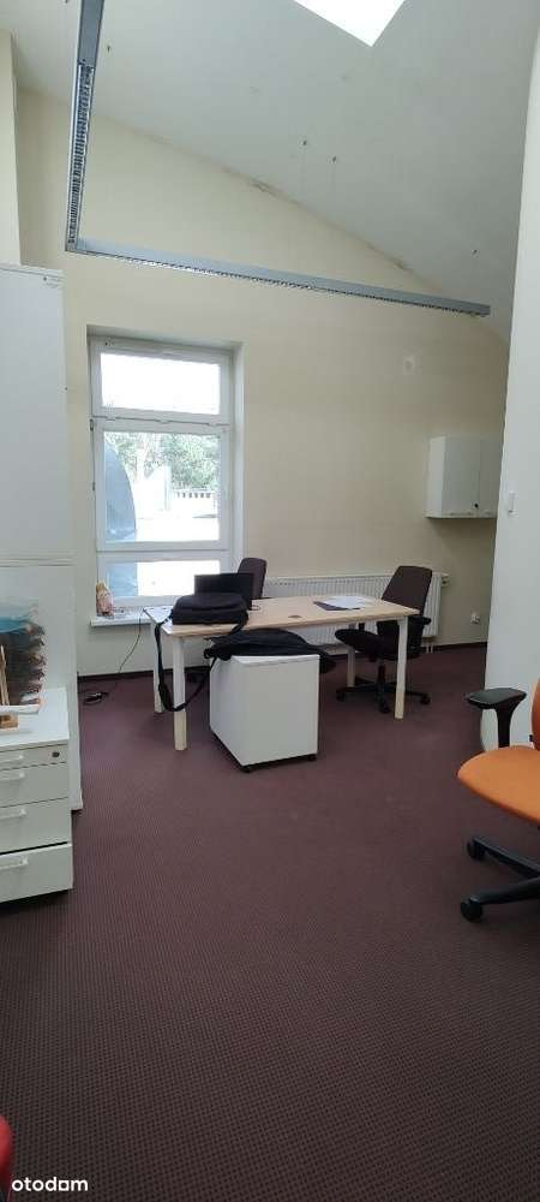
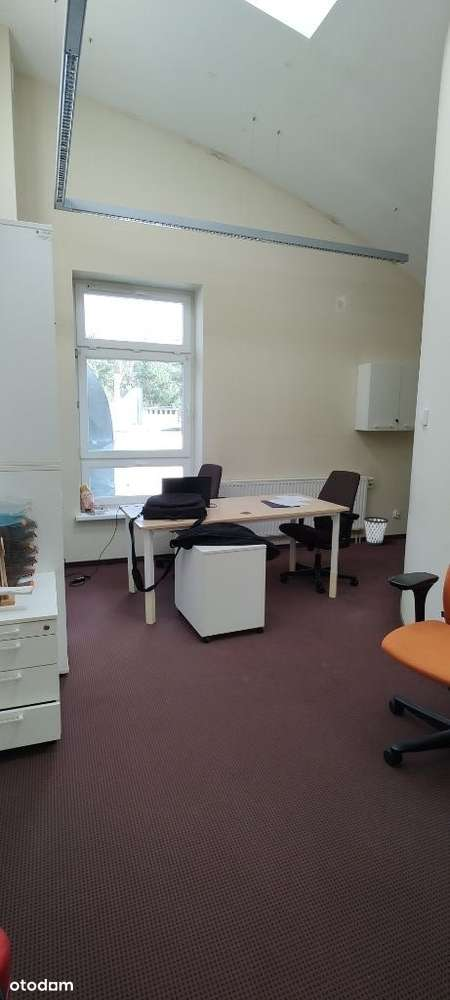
+ wastebasket (375, 531)
